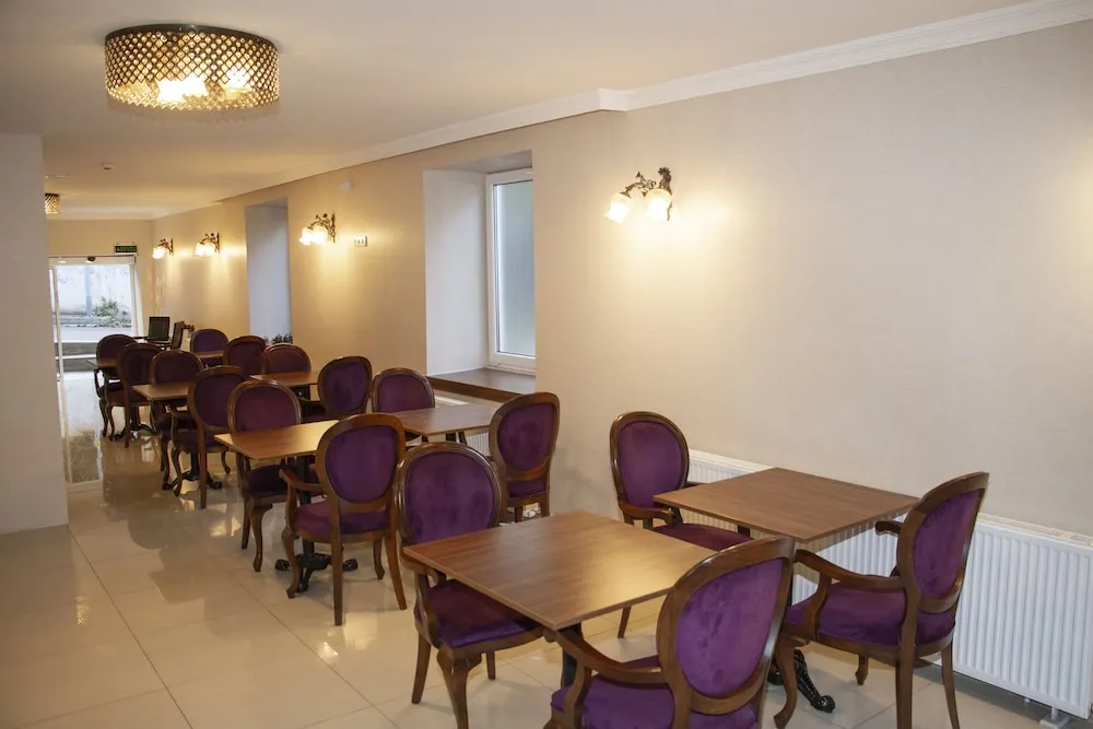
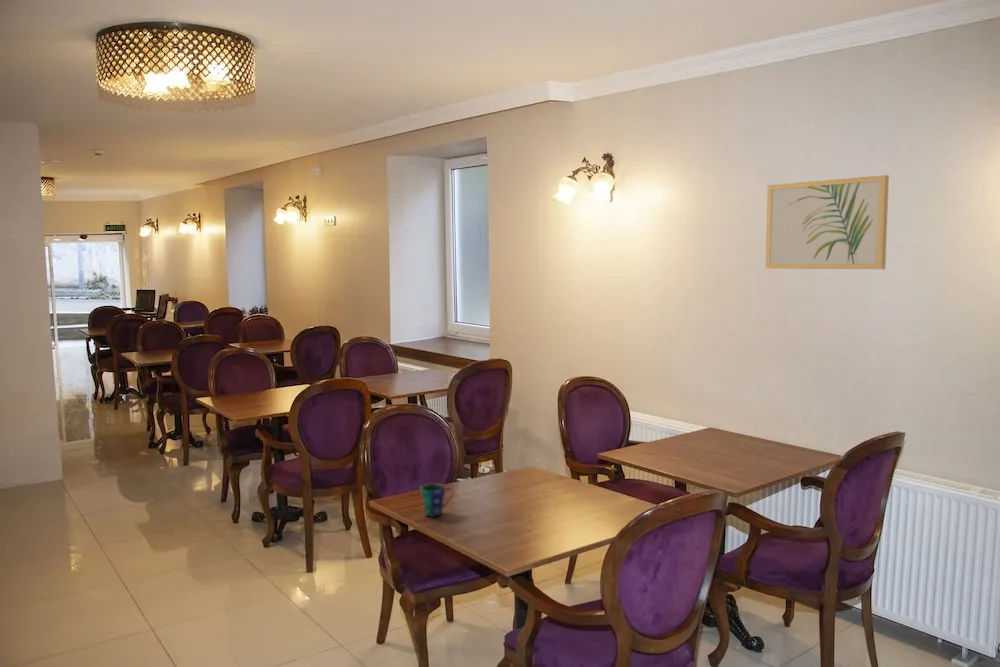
+ wall art (823, 224)
+ cup (437, 500)
